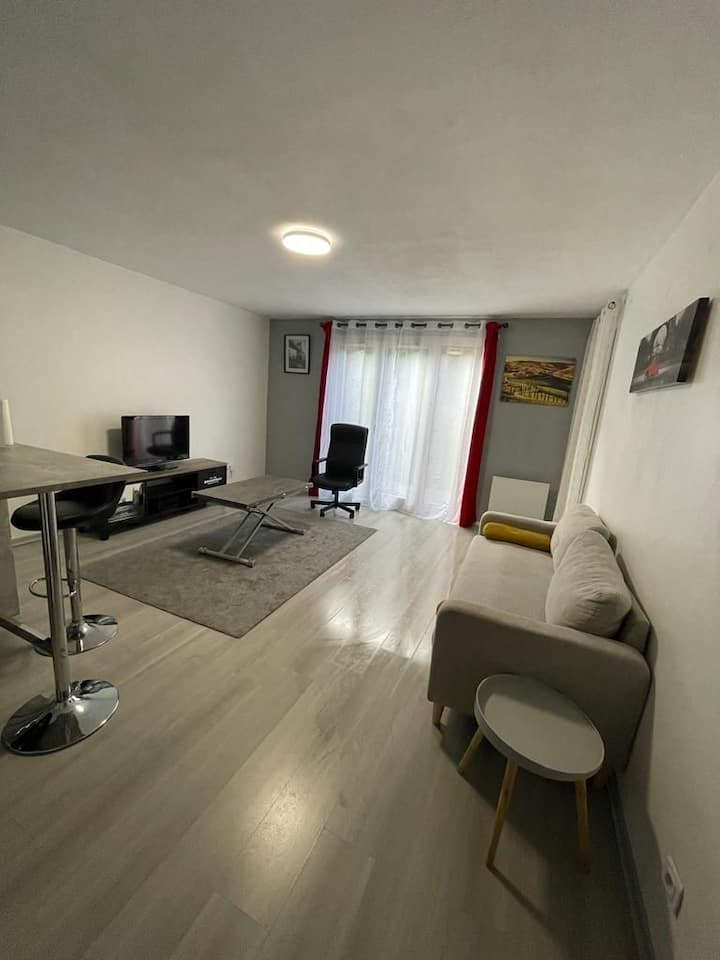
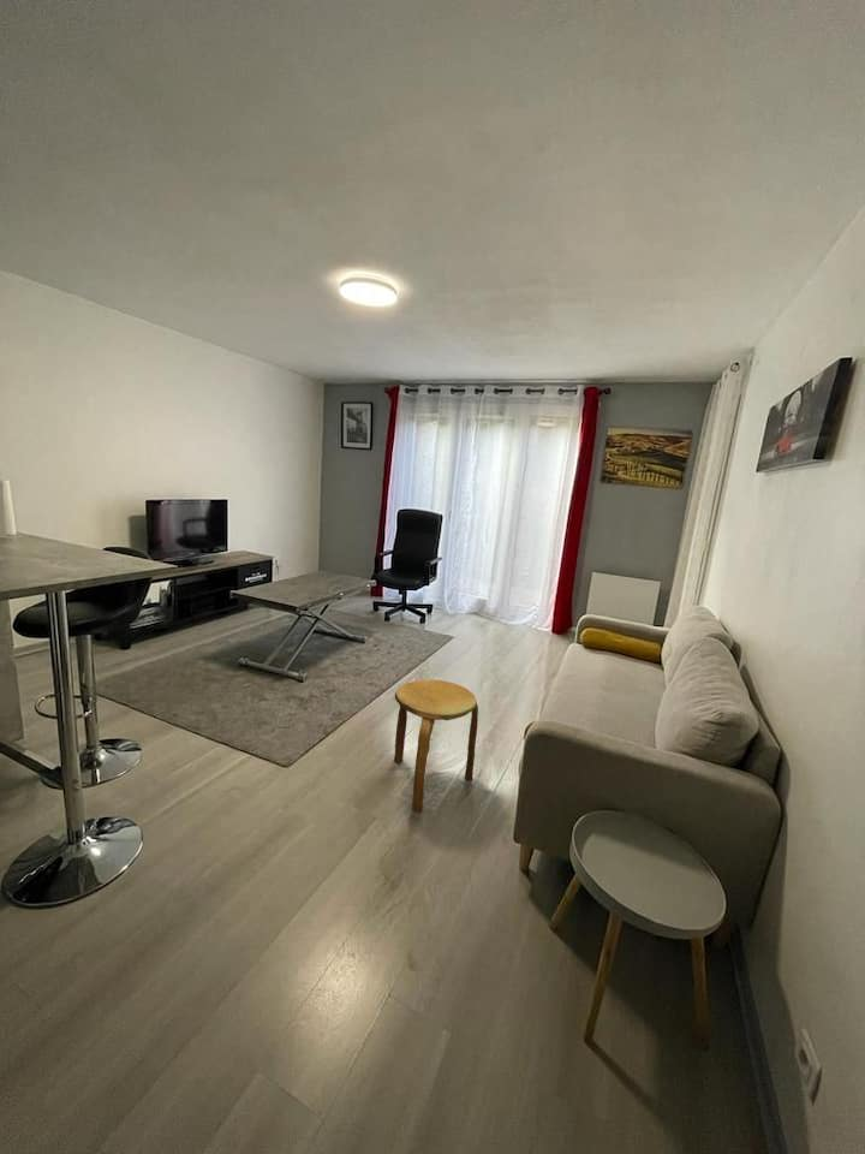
+ stool (429, 740)
